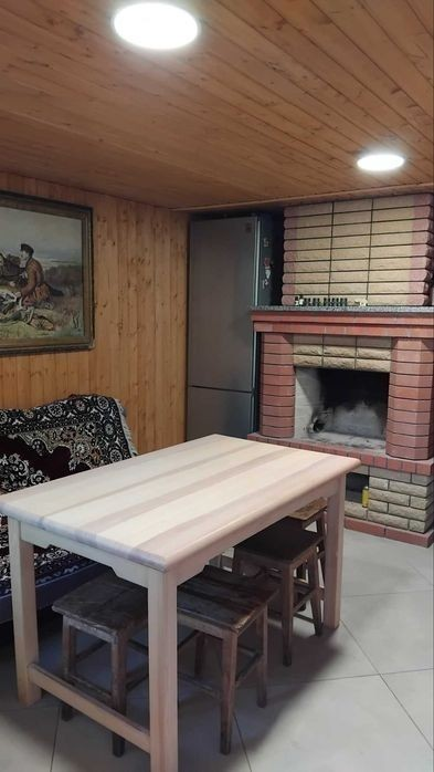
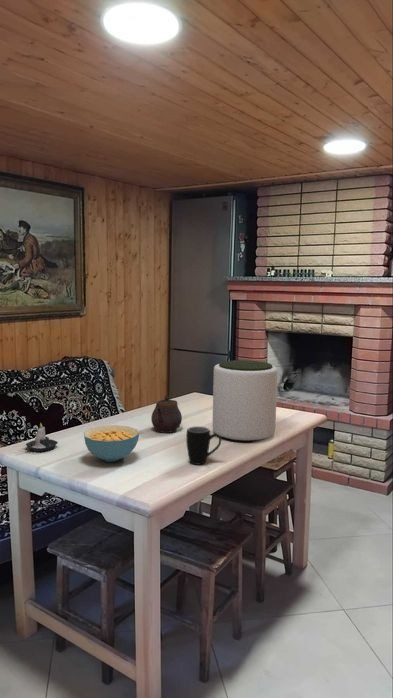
+ mug (203, 445)
+ candle (40, 435)
+ cereal bowl (111, 445)
+ teapot (167, 412)
+ plant pot (244, 399)
